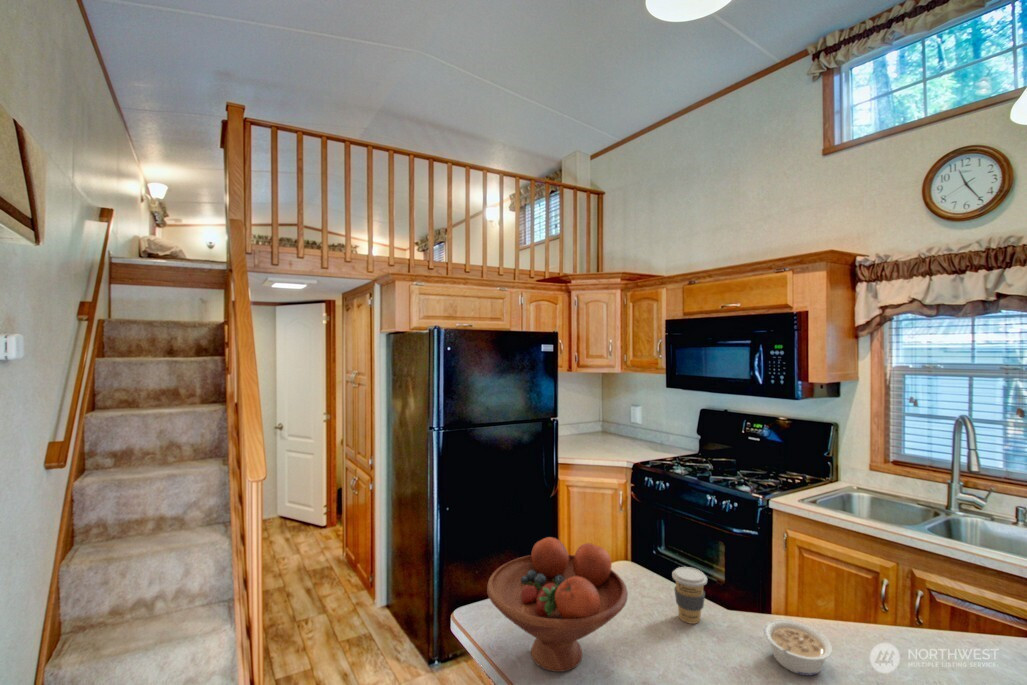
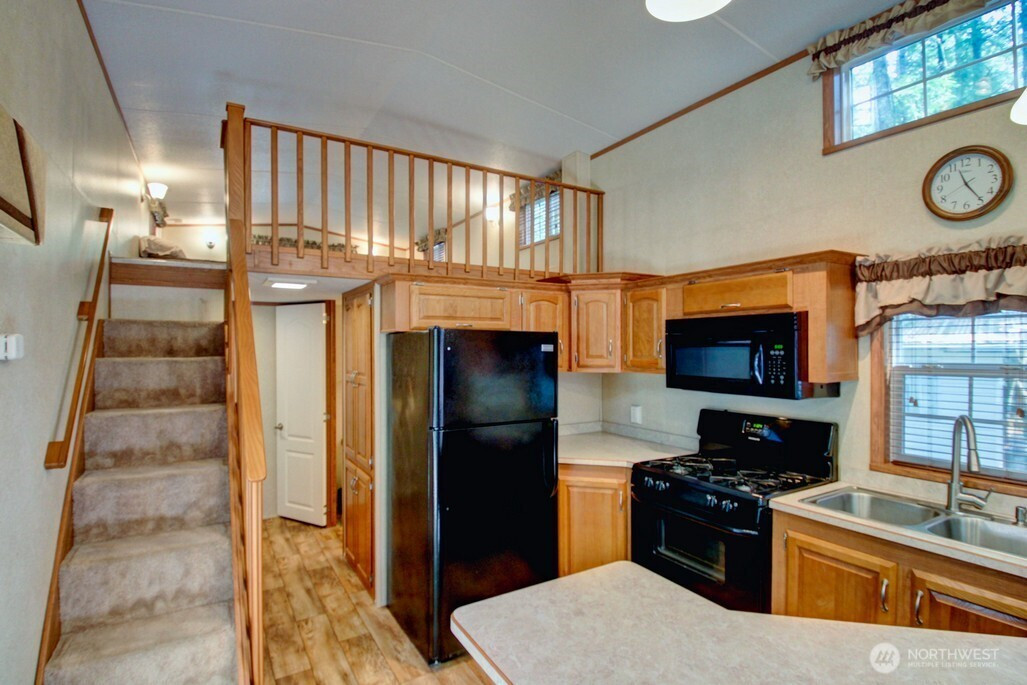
- coffee cup (689, 595)
- legume (797, 648)
- fruit bowl (556, 605)
